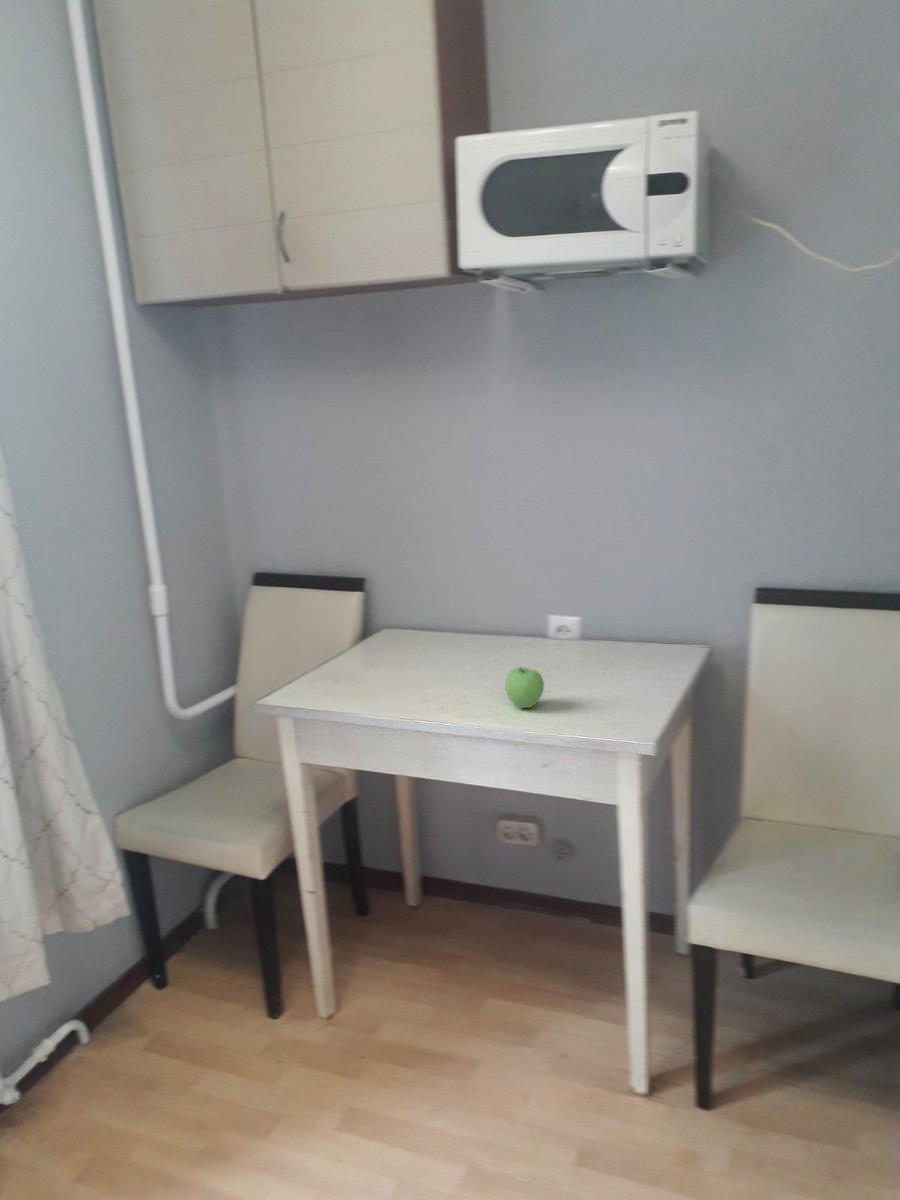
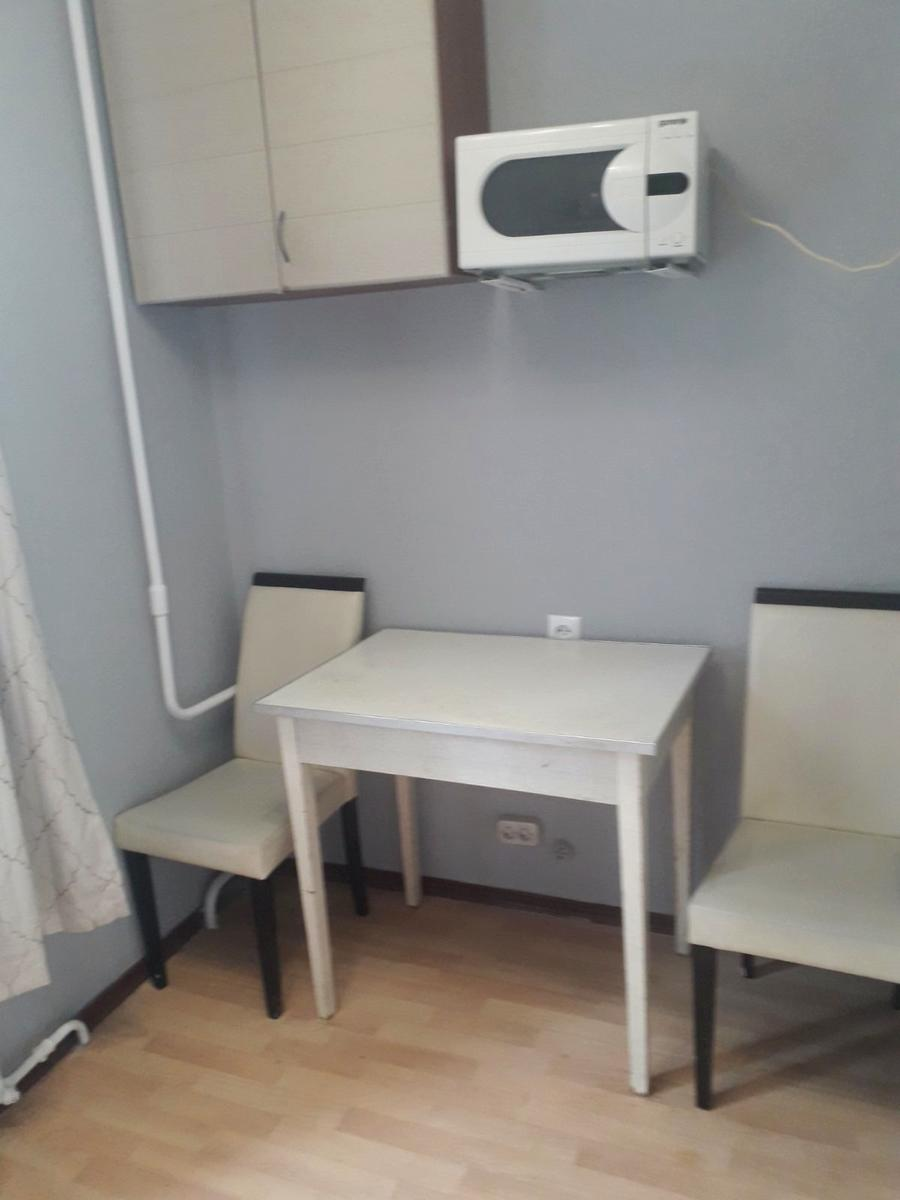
- apple (524, 686)
